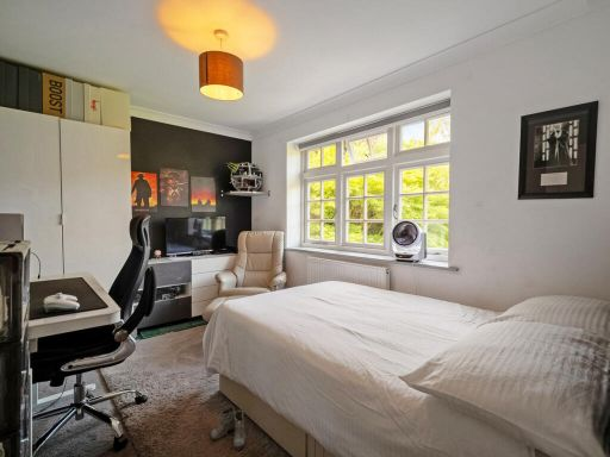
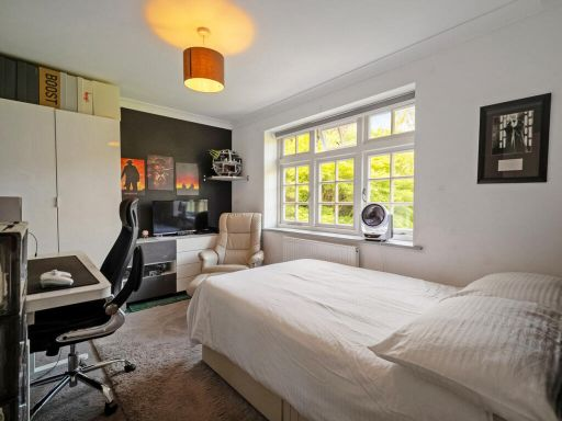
- boots (230, 425)
